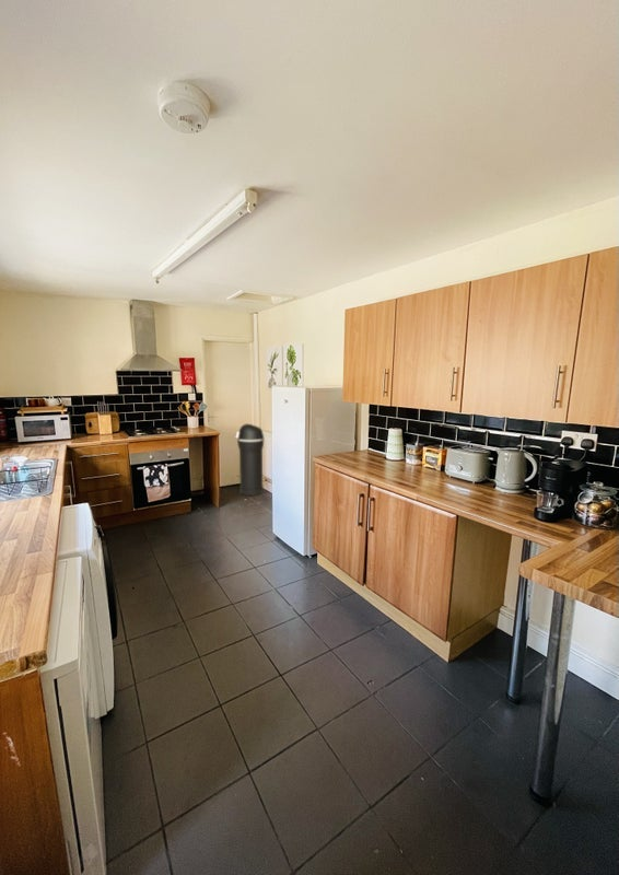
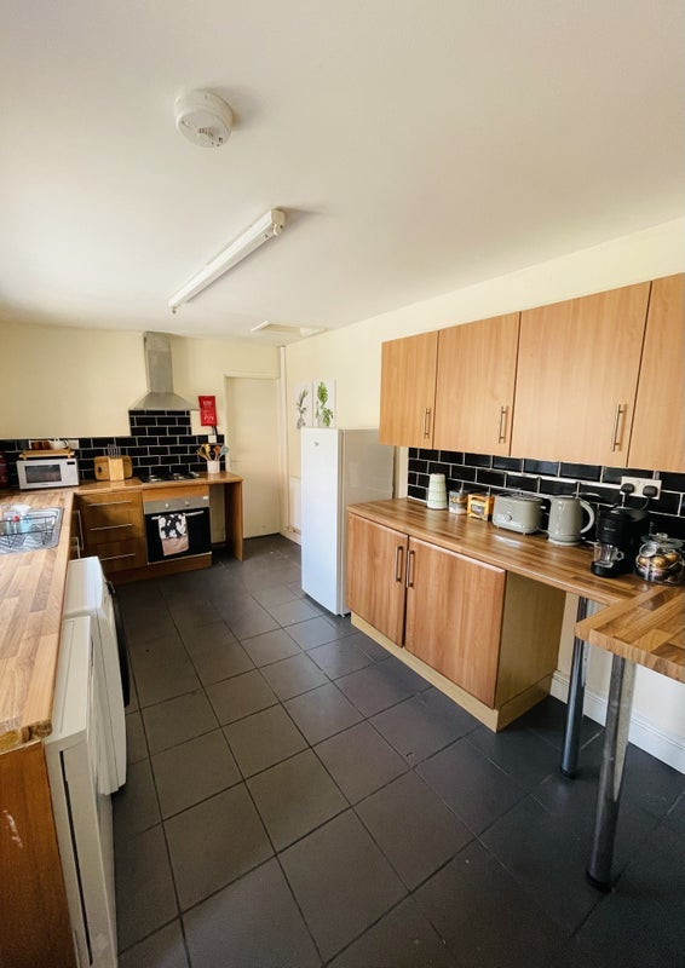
- trash can (249, 458)
